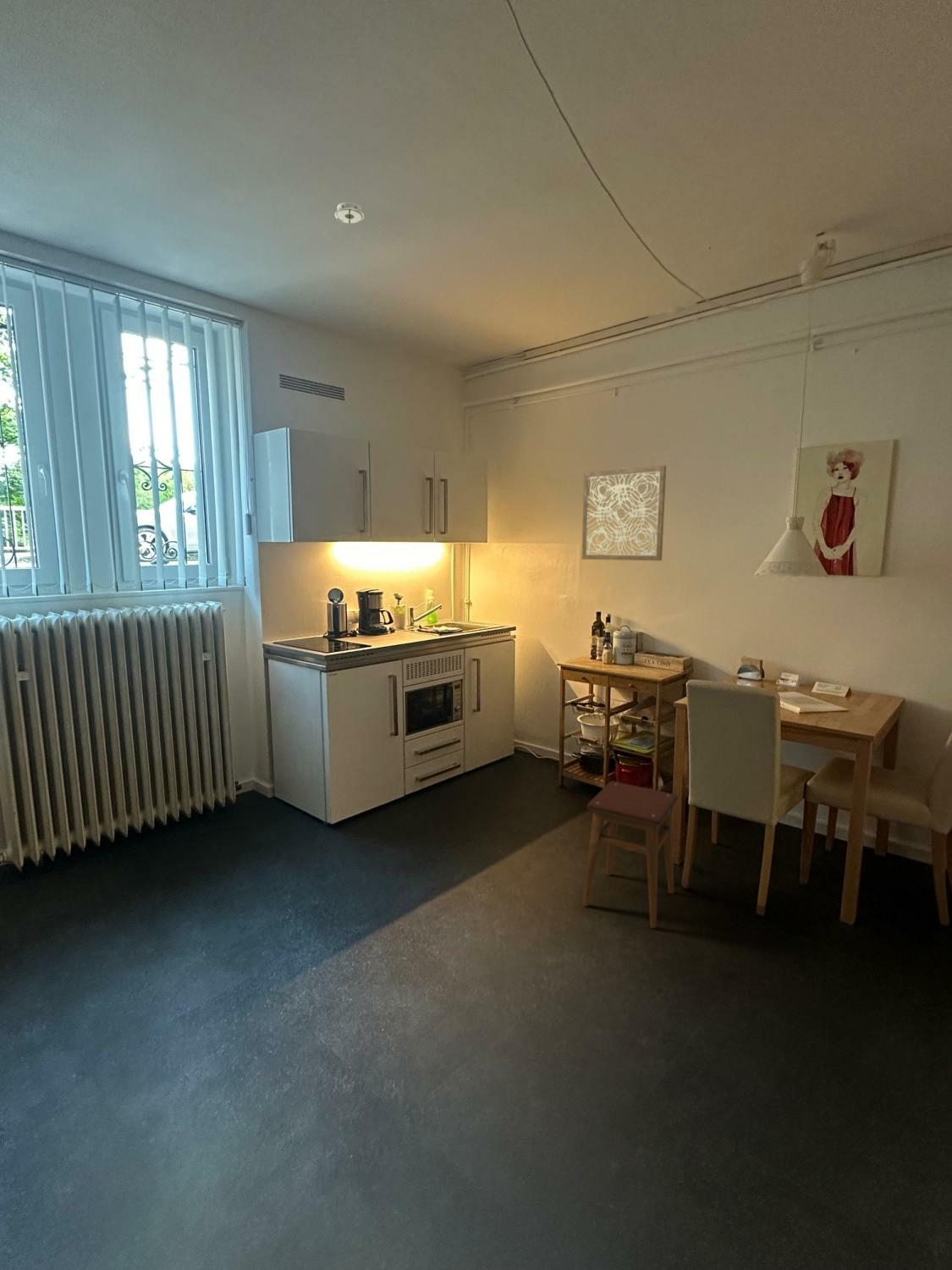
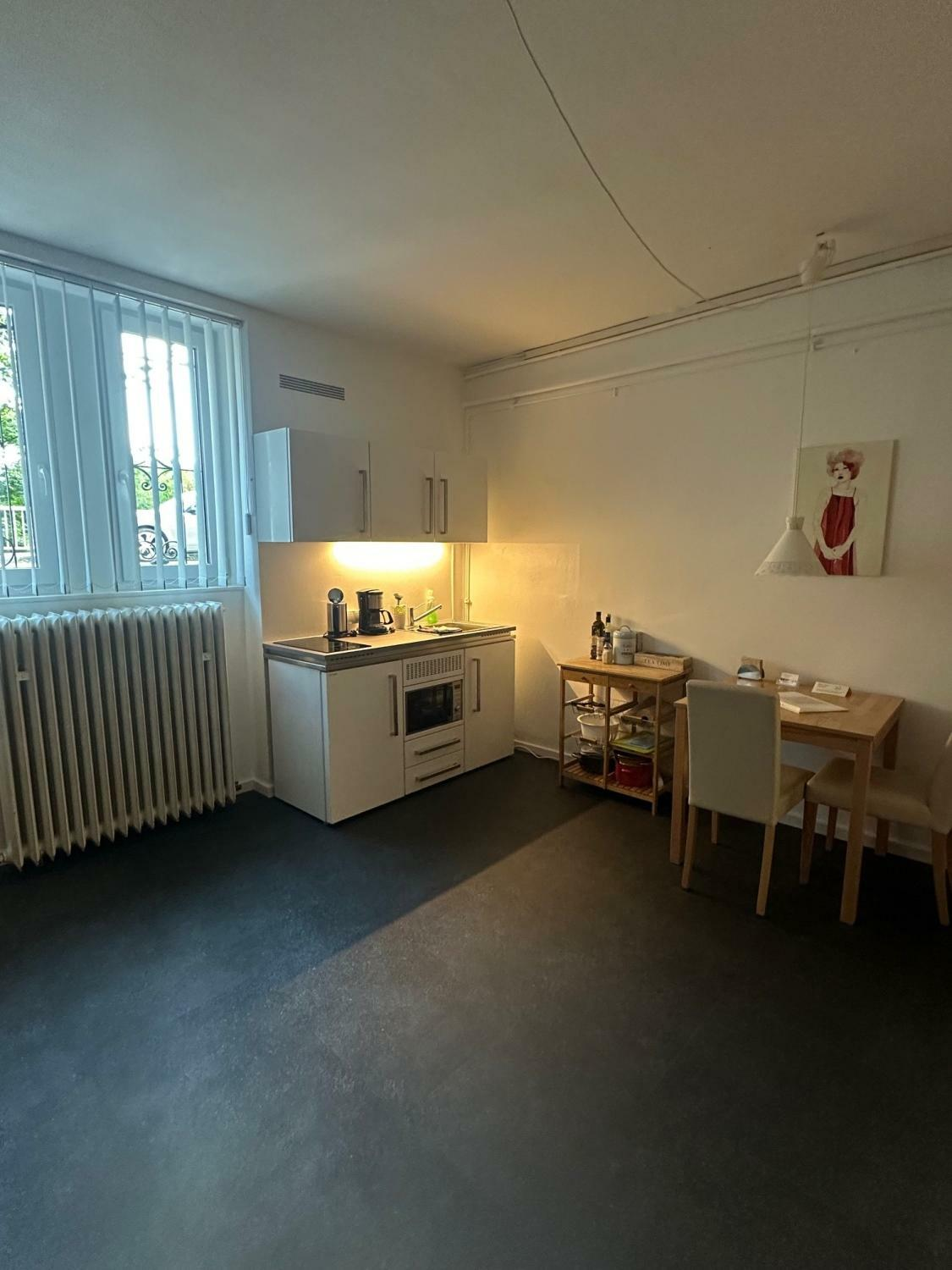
- stool (630, 849)
- wall art (625, 511)
- smoke detector (348, 213)
